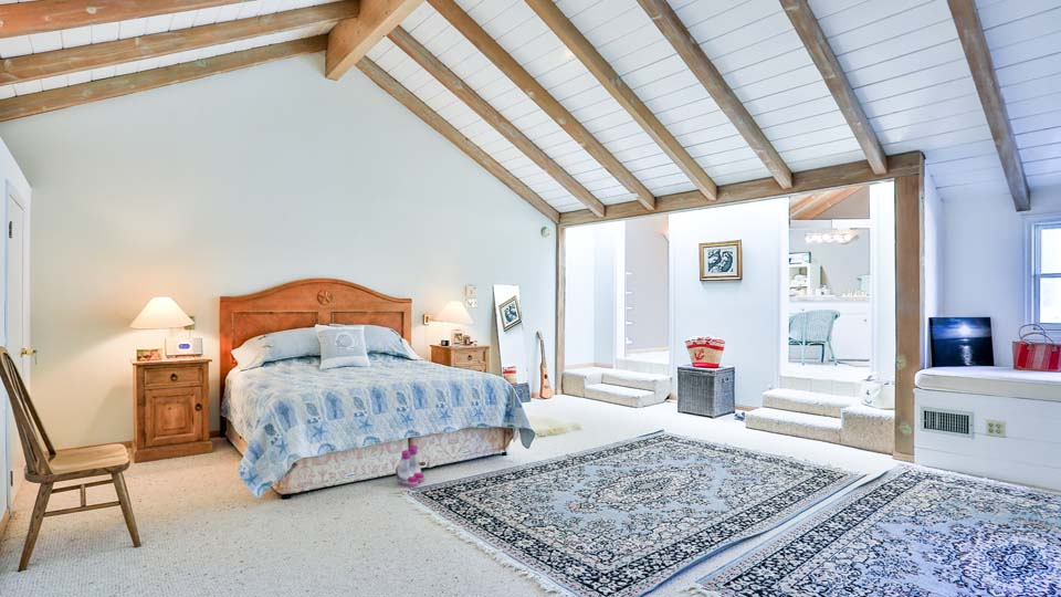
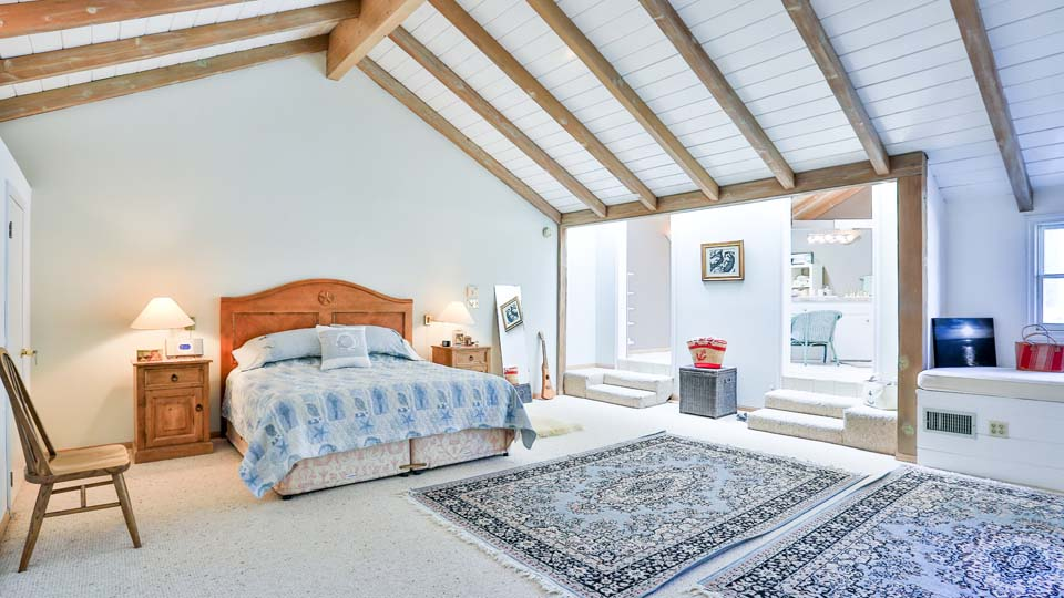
- boots (410, 463)
